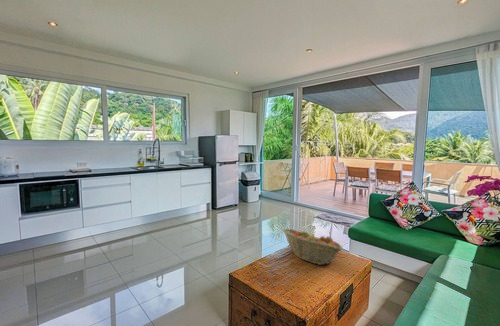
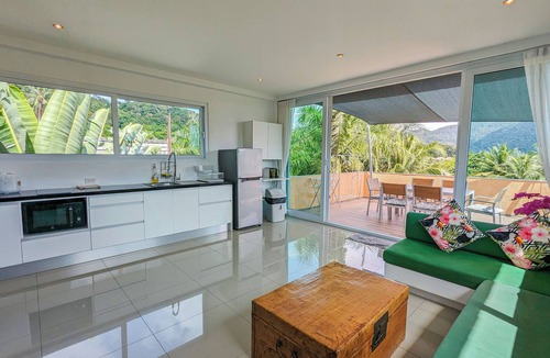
- fruit basket (310, 242)
